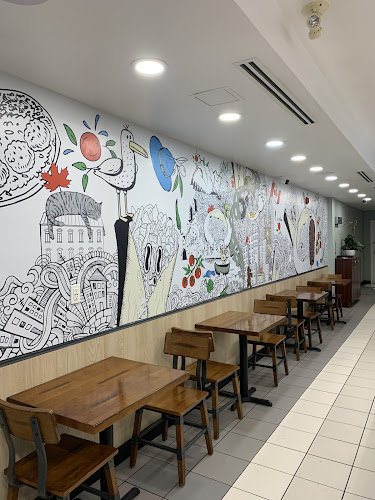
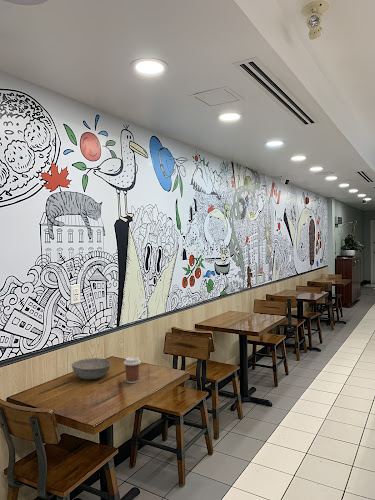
+ coffee cup (132, 369)
+ bowl (91, 369)
